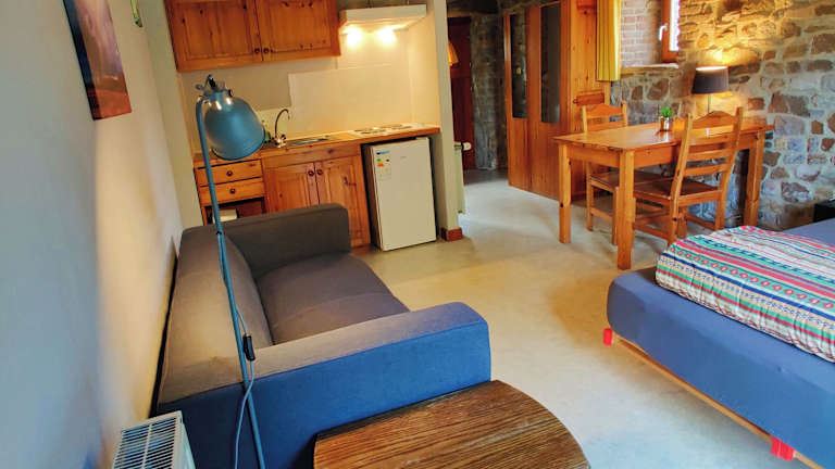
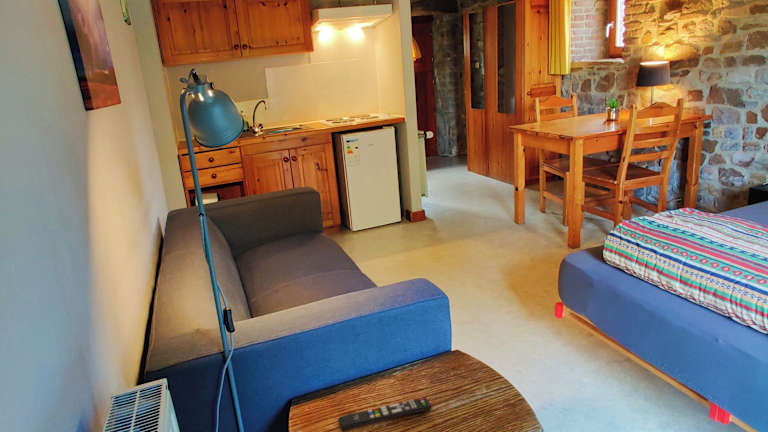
+ remote control (385, 413)
